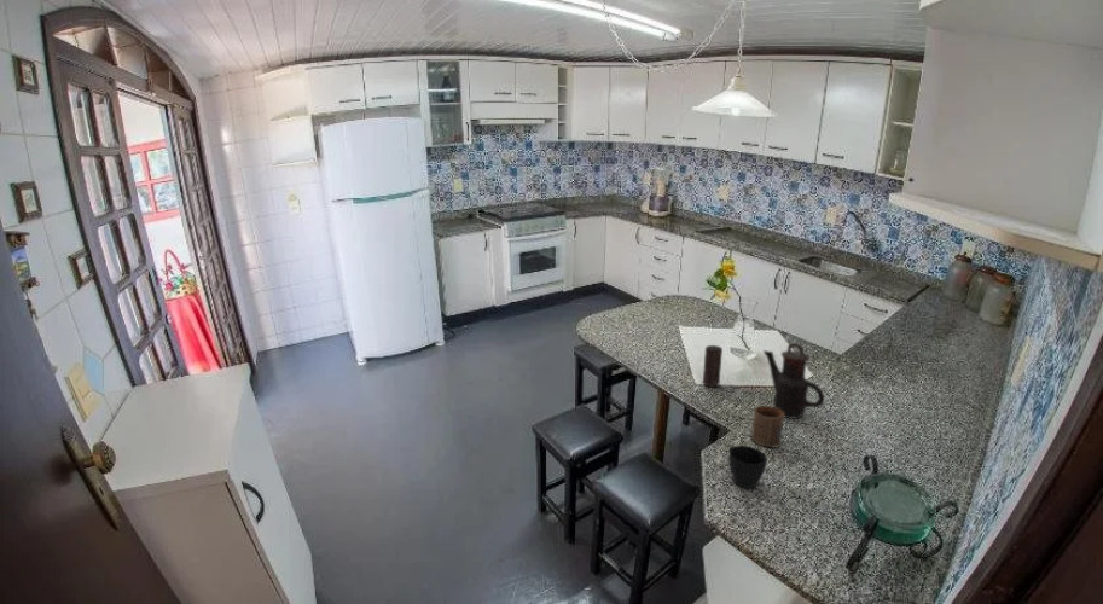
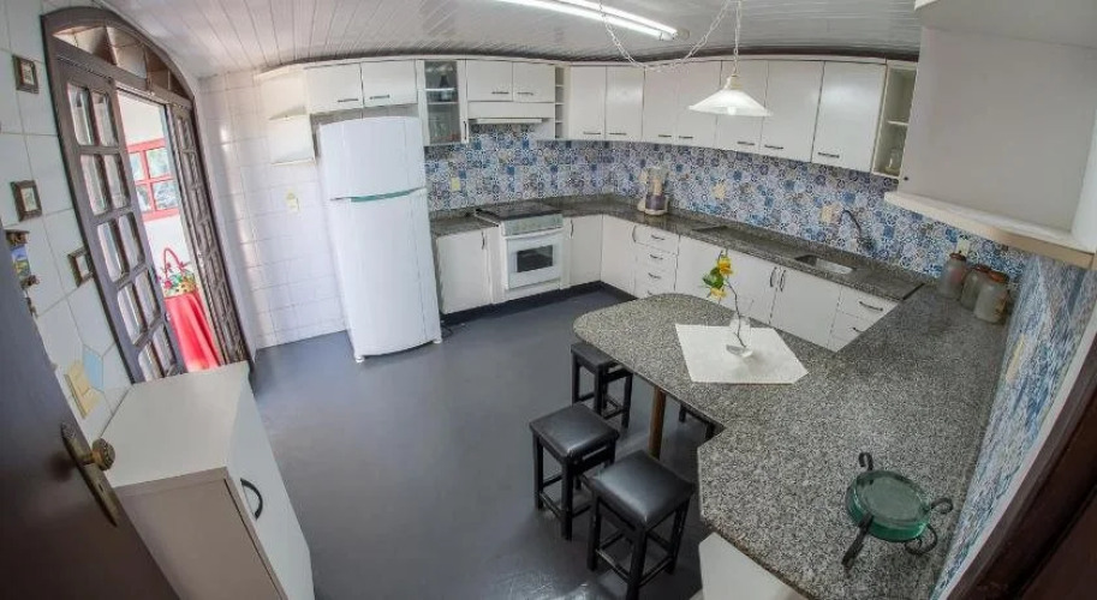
- cup (767, 425)
- candle (712, 366)
- cup (745, 466)
- teapot (791, 378)
